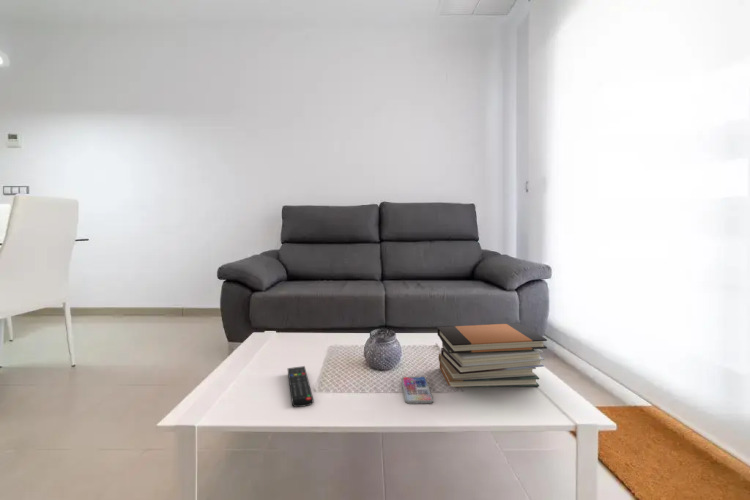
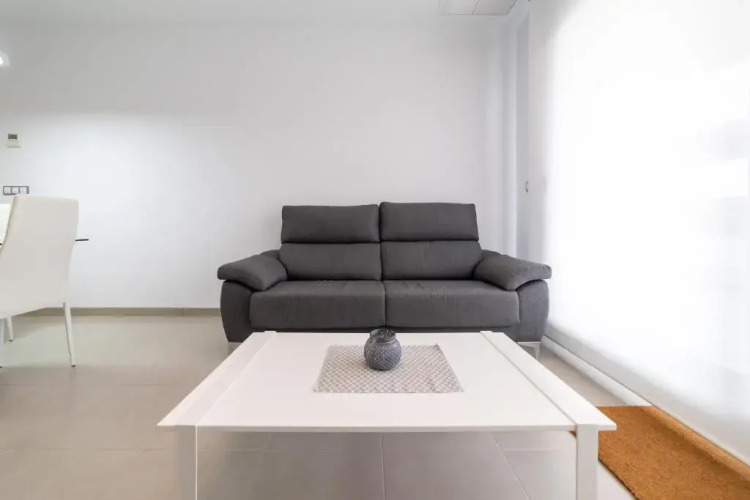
- remote control (299, 385)
- book stack (488, 354)
- smartphone (416, 389)
